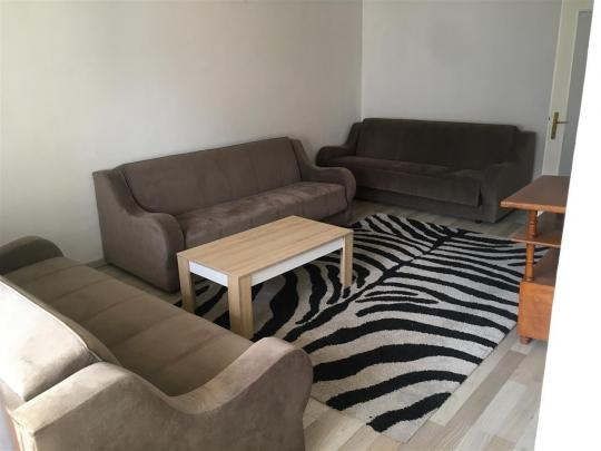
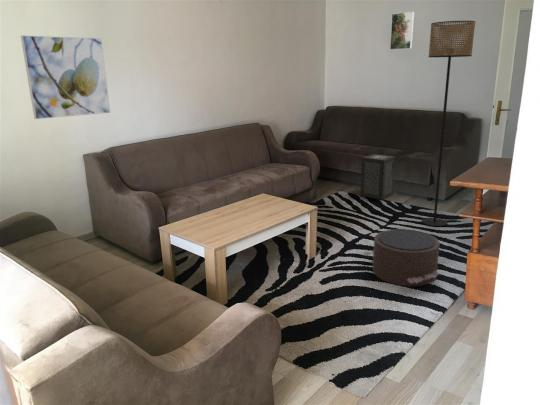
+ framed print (401, 31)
+ floor lamp (443, 128)
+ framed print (69, 77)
+ speaker (377, 176)
+ pouf (400, 256)
